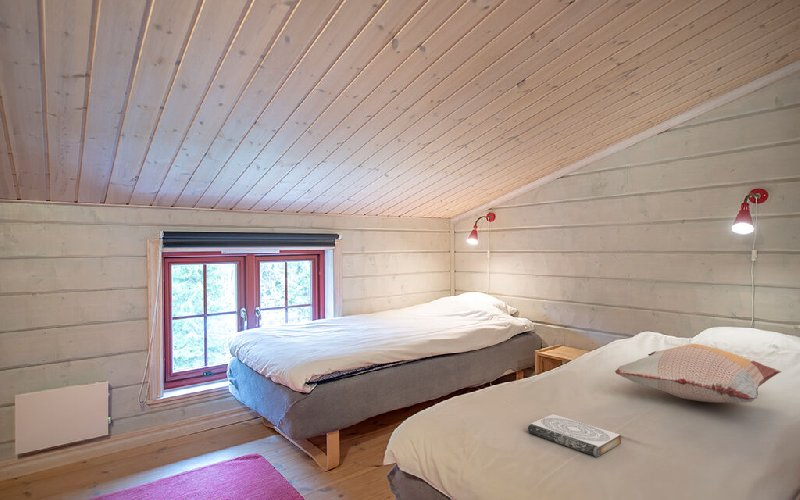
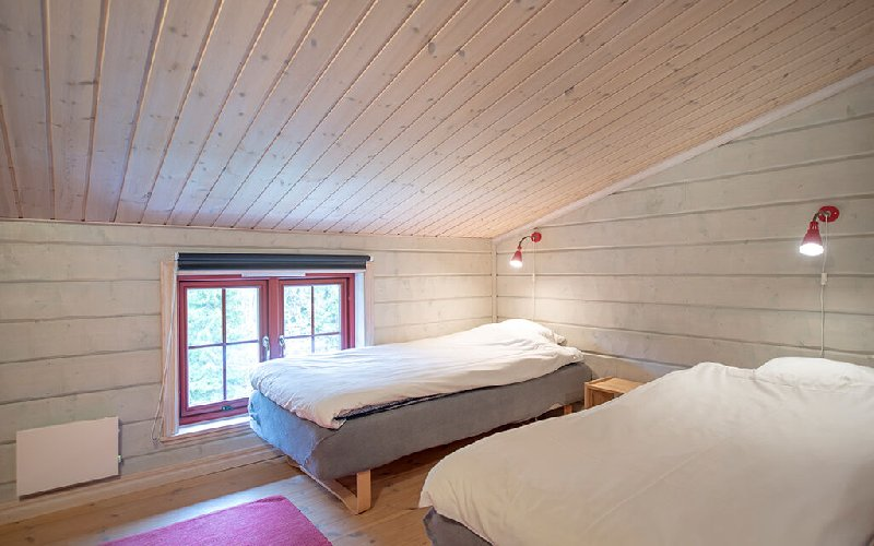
- book (572, 433)
- decorative pillow (695, 371)
